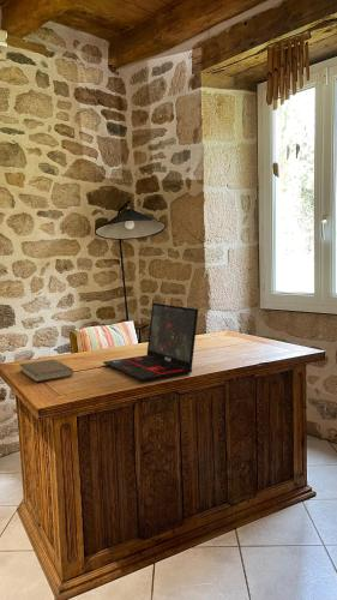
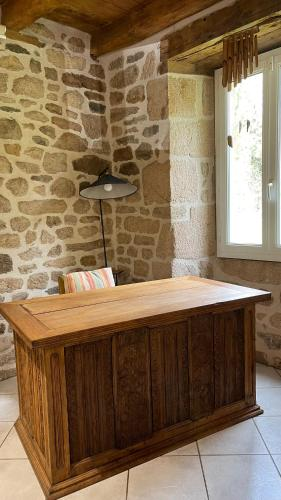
- book (46, 370)
- laptop (149, 338)
